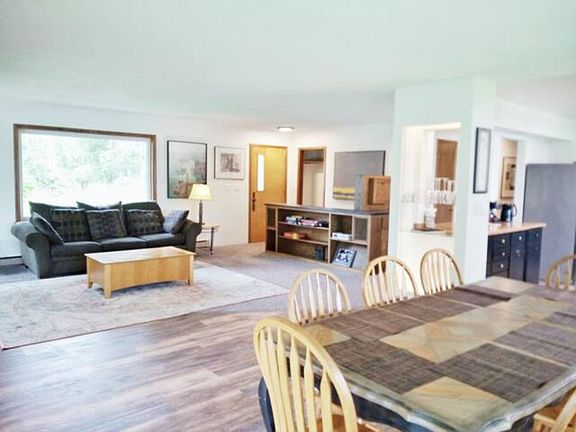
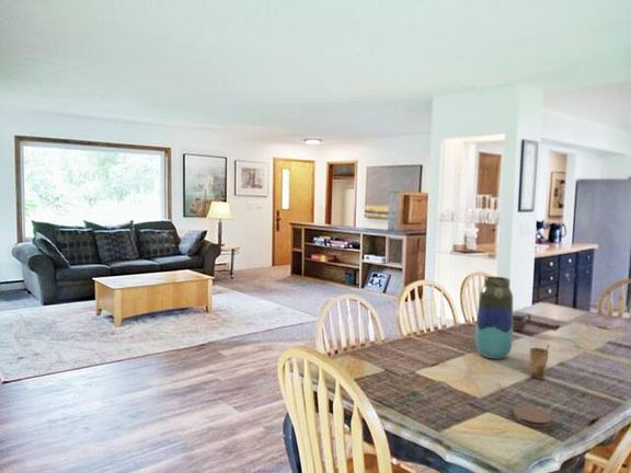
+ cup (538, 359)
+ vase (494, 316)
+ cup (518, 321)
+ coaster (531, 416)
